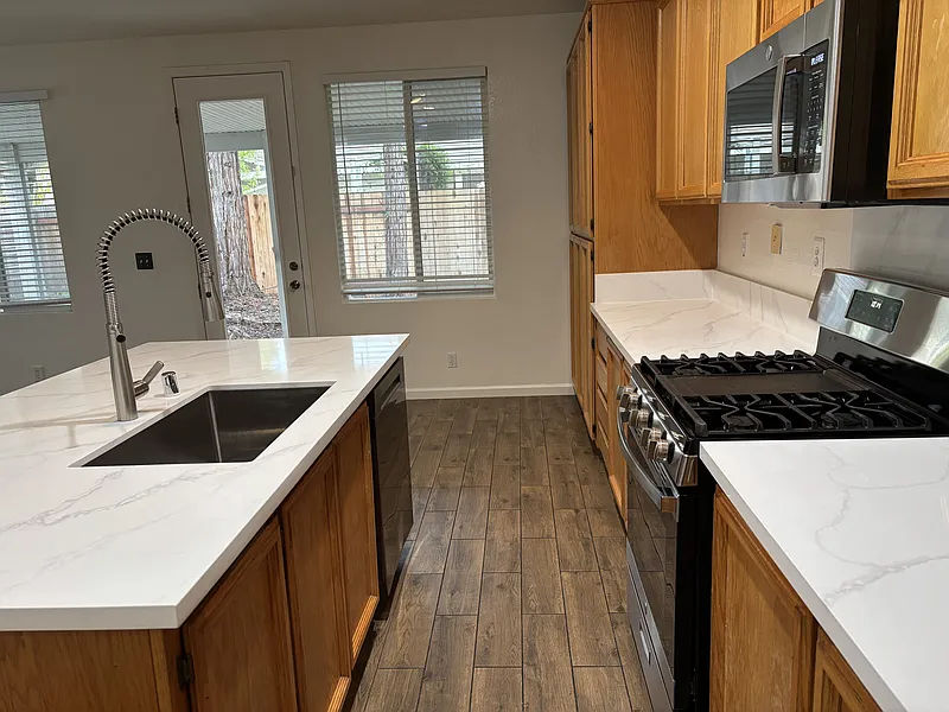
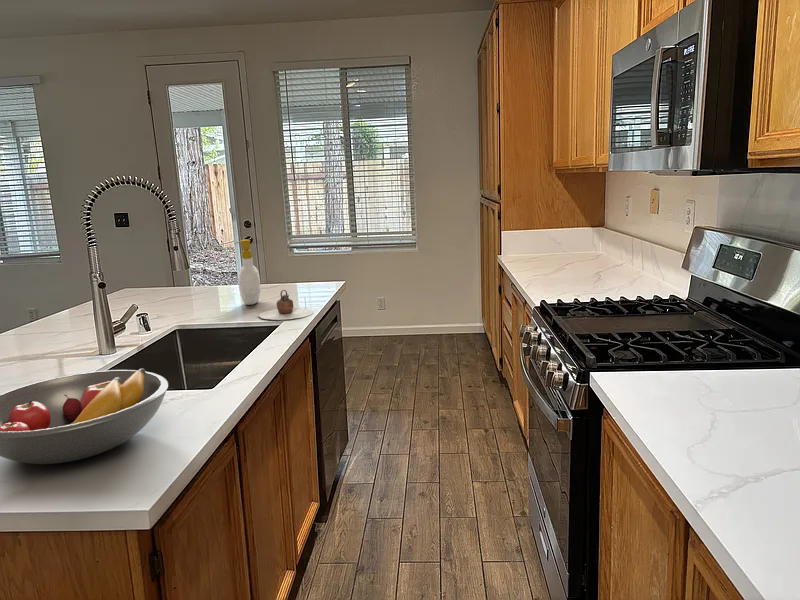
+ soap bottle (247, 271)
+ teapot (285, 302)
+ fruit bowl (74, 415)
